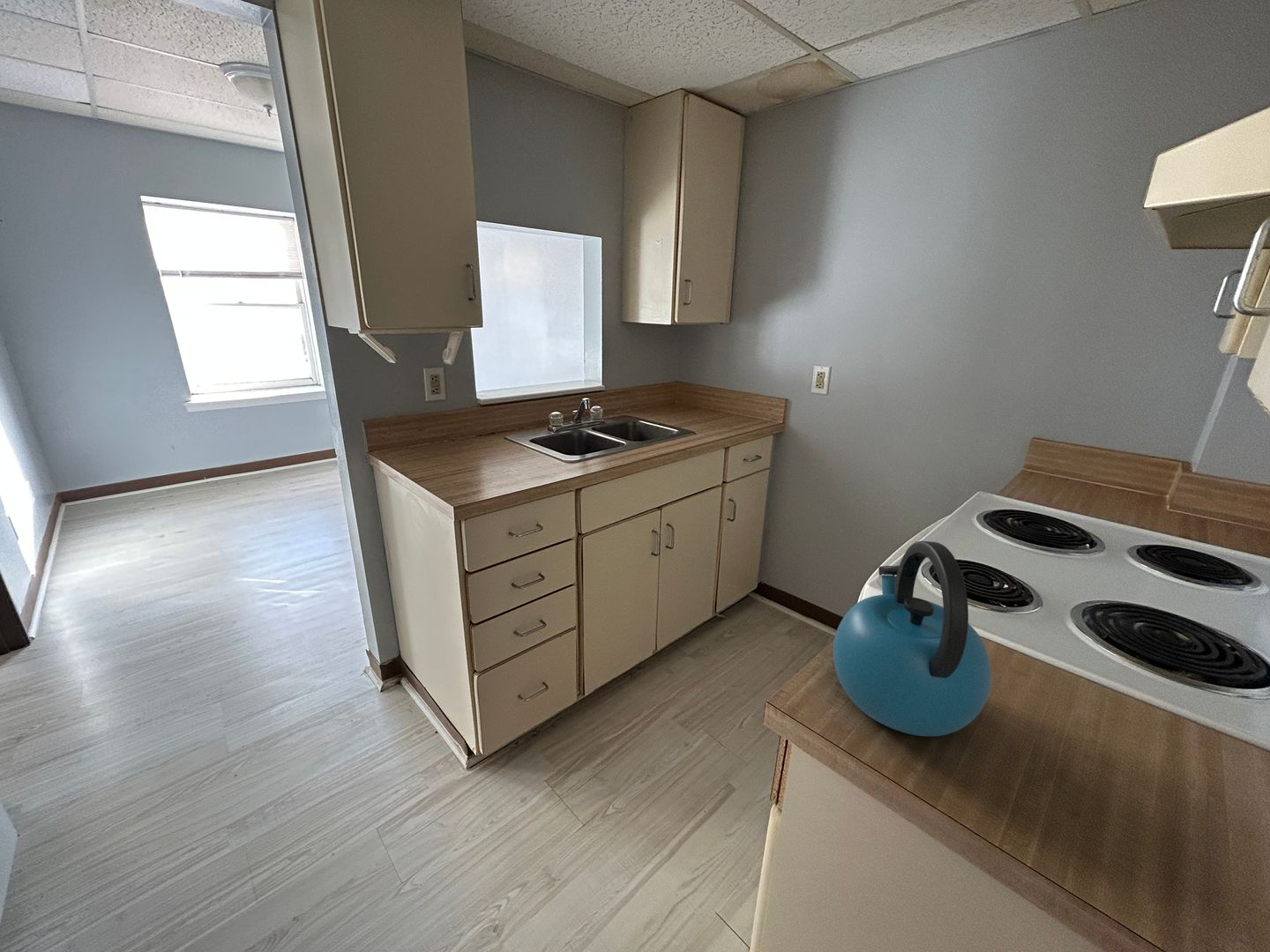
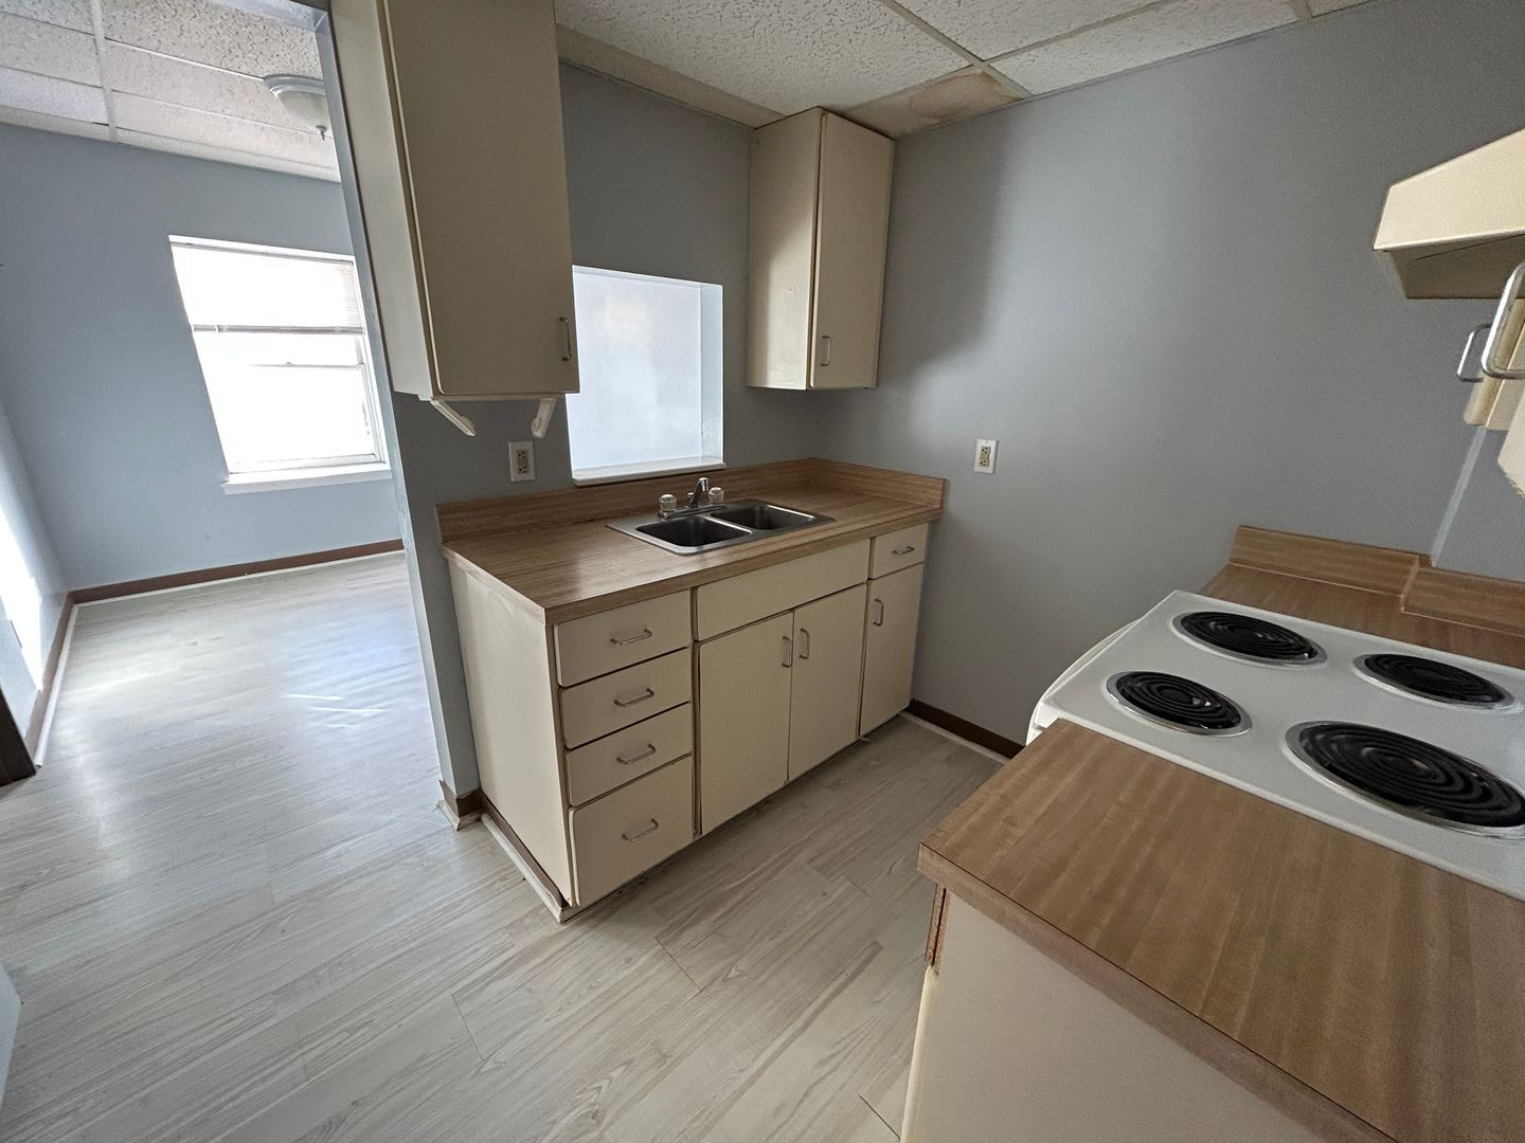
- kettle (911, 620)
